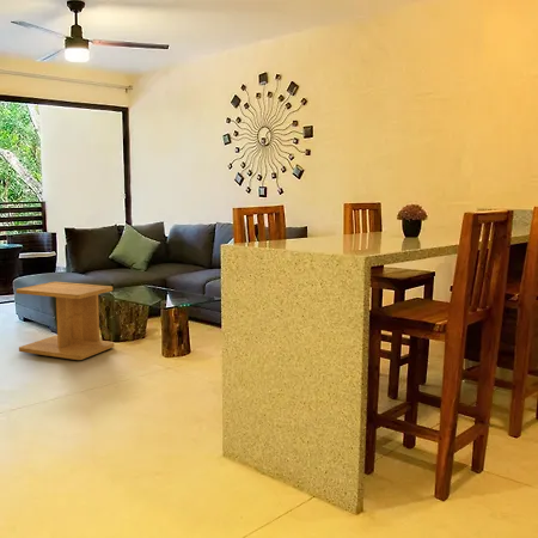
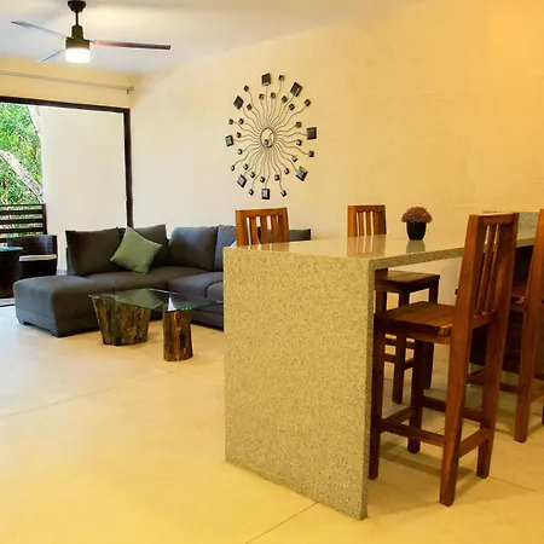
- side table (66, 319)
